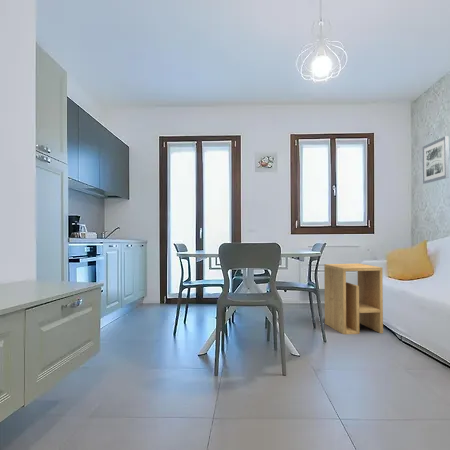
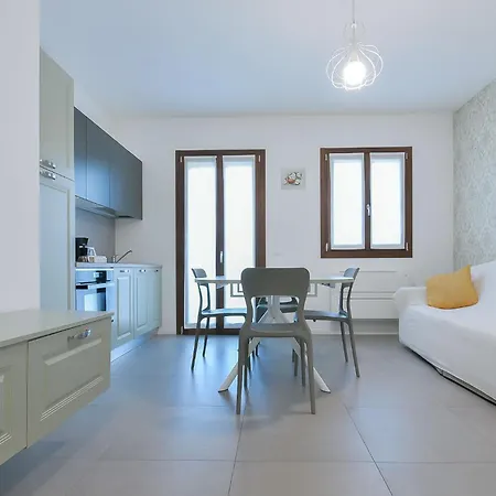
- wall art (434, 161)
- side table (352, 296)
